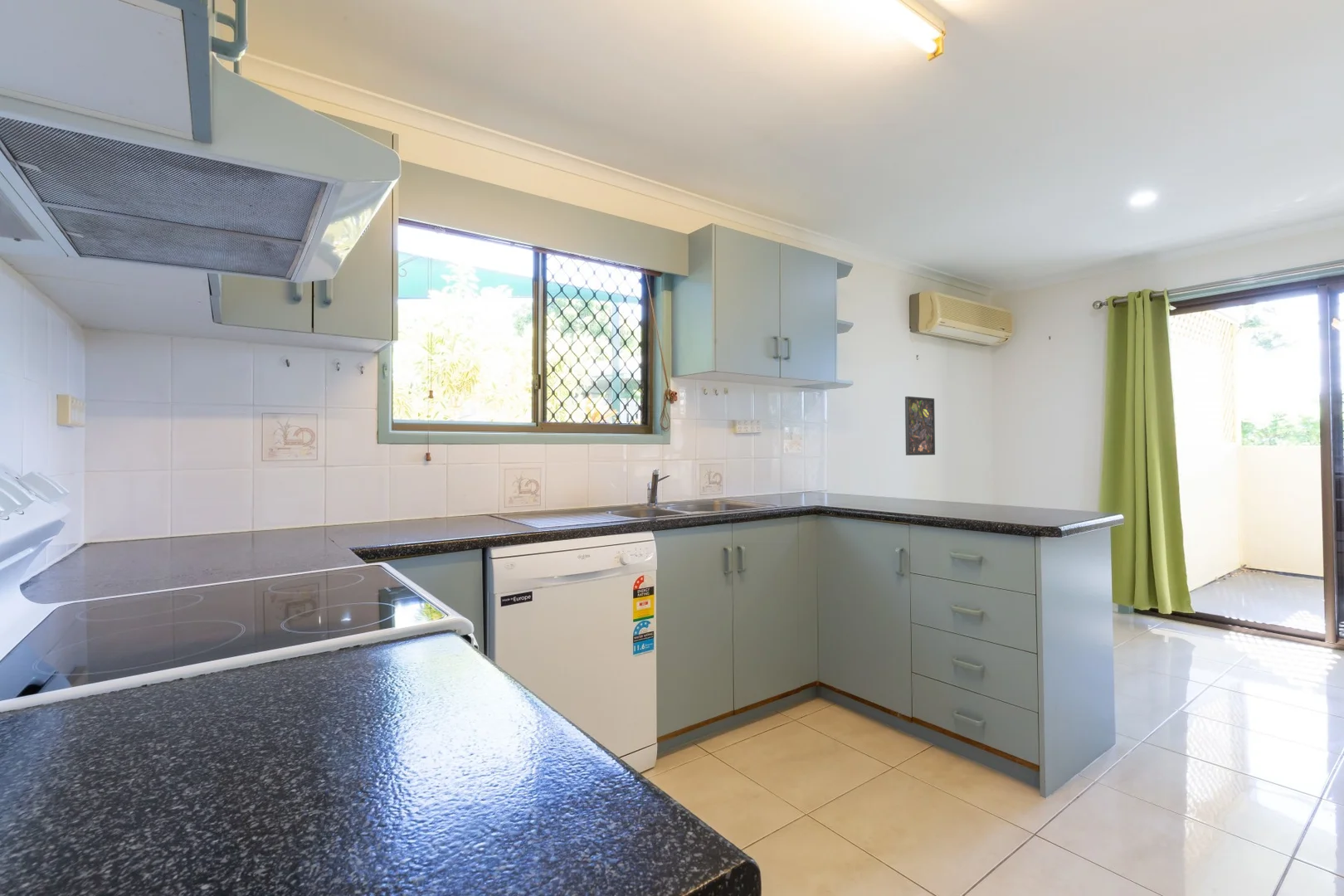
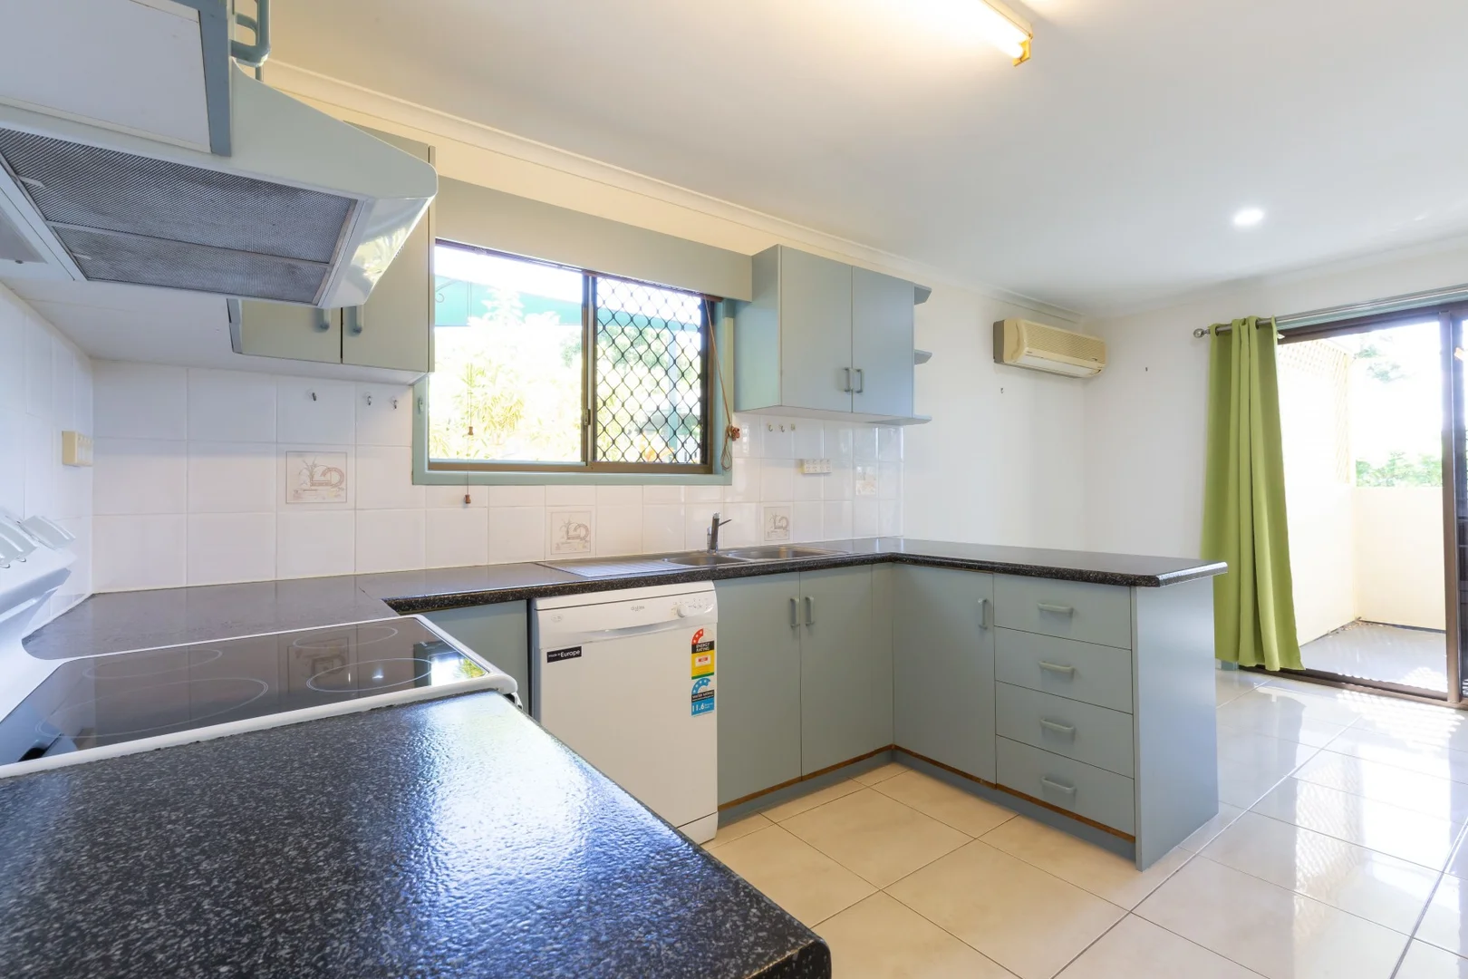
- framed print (920, 426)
